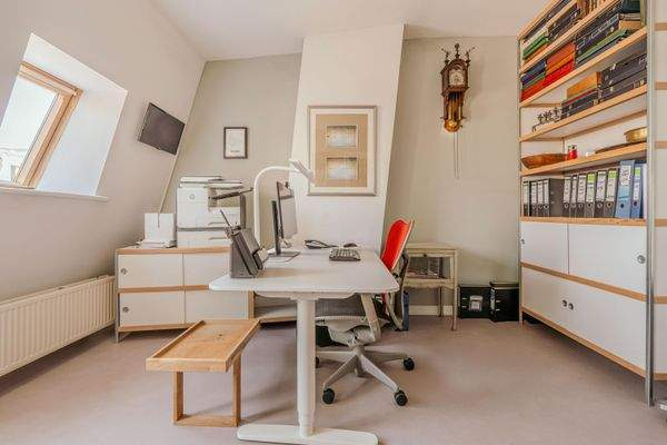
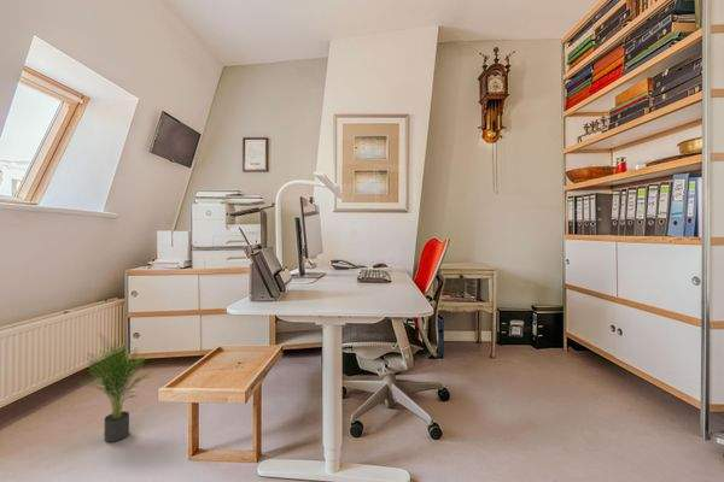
+ potted plant (122, 384)
